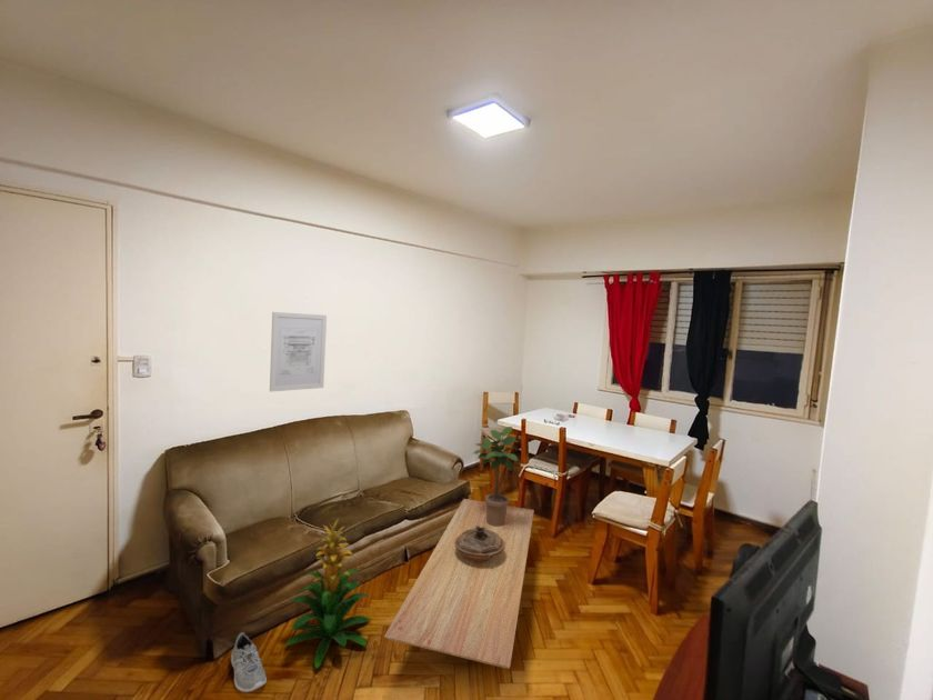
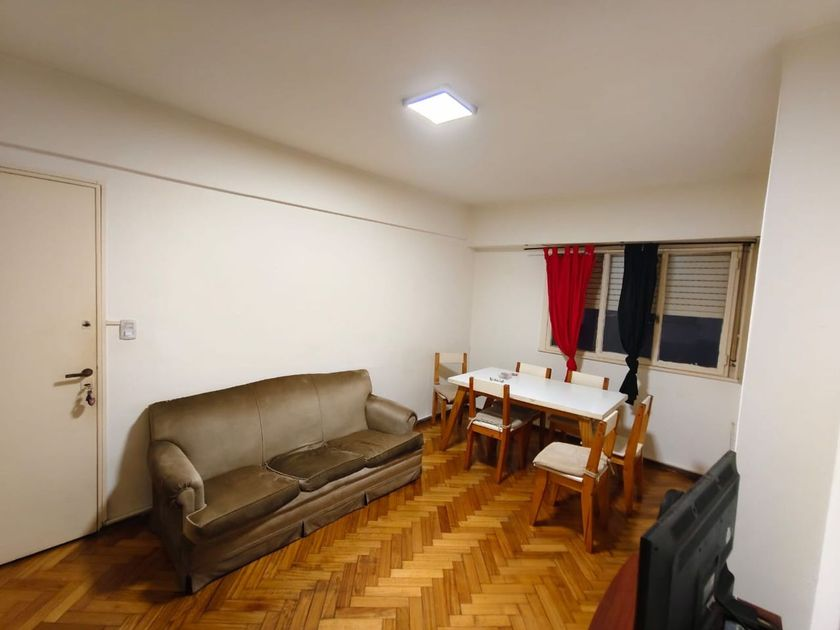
- wall art (299, 351)
- sneaker (245, 661)
- indoor plant (332, 578)
- coffee table (478, 580)
- decorative bowl (480, 540)
- potted plant (495, 474)
